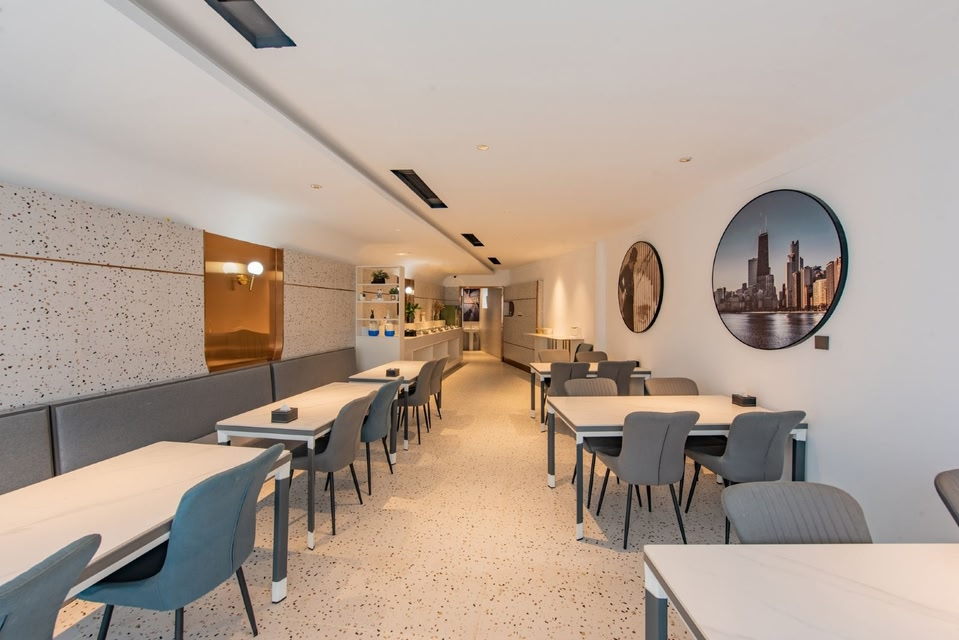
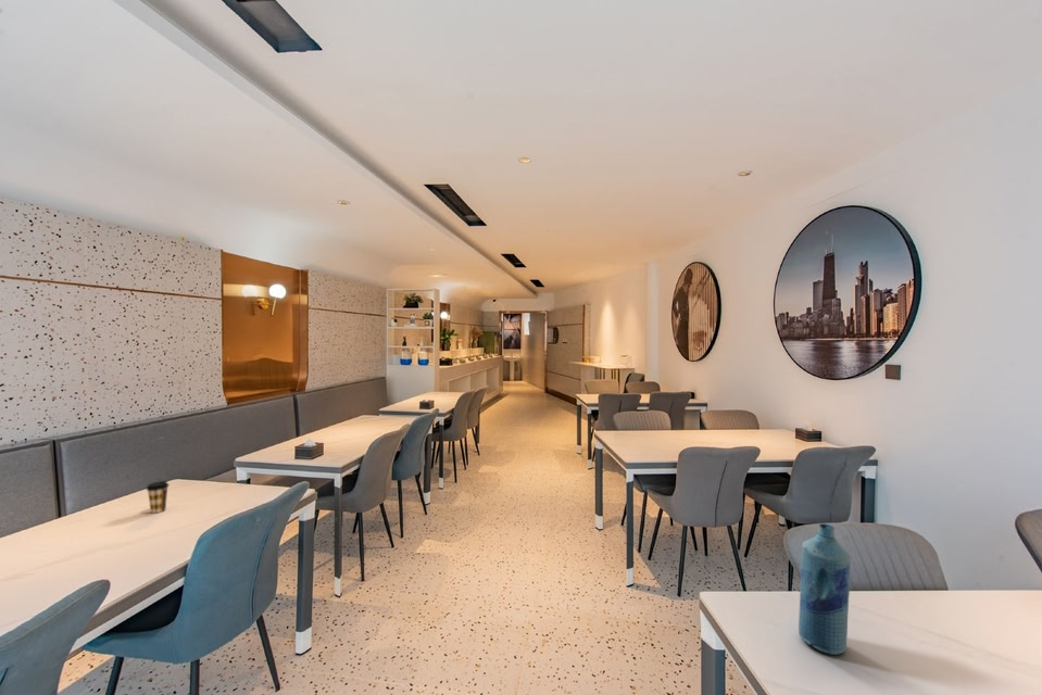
+ bottle (824, 584)
+ coffee cup (158, 496)
